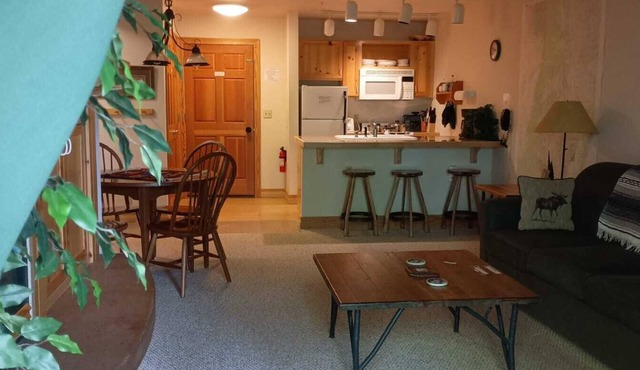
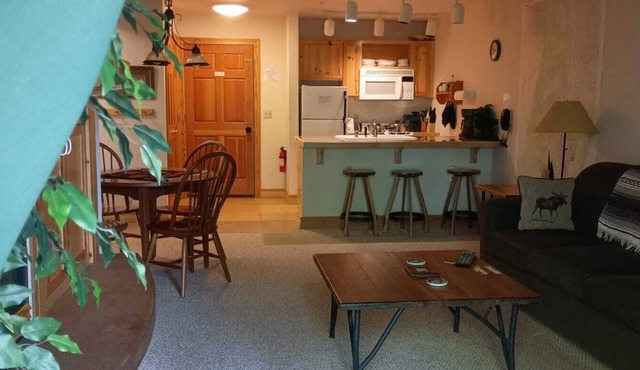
+ remote control (465, 258)
